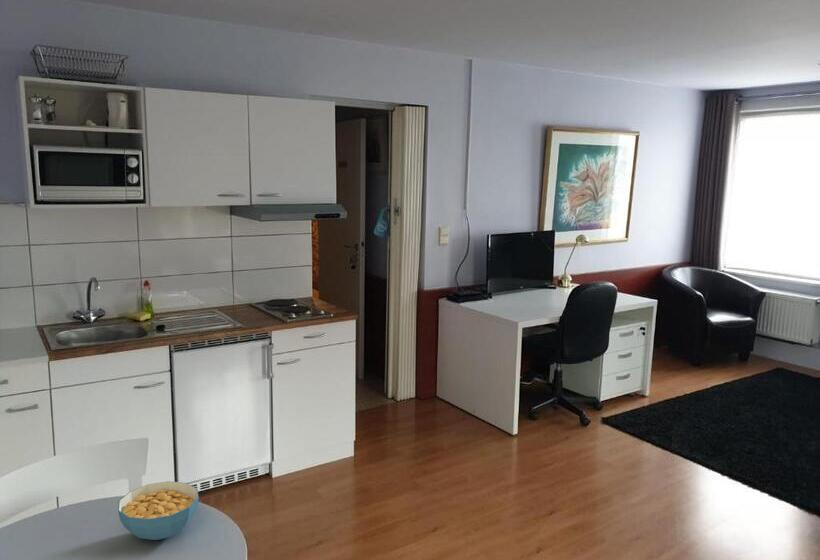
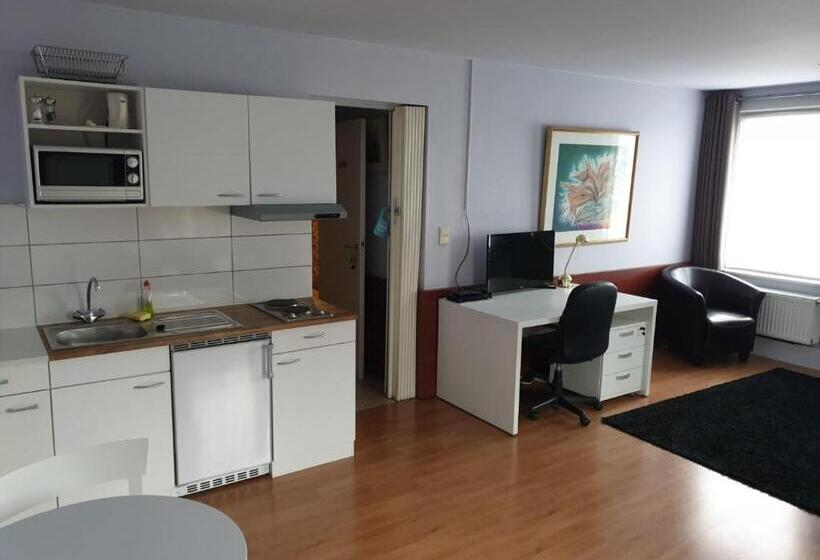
- cereal bowl (159, 516)
